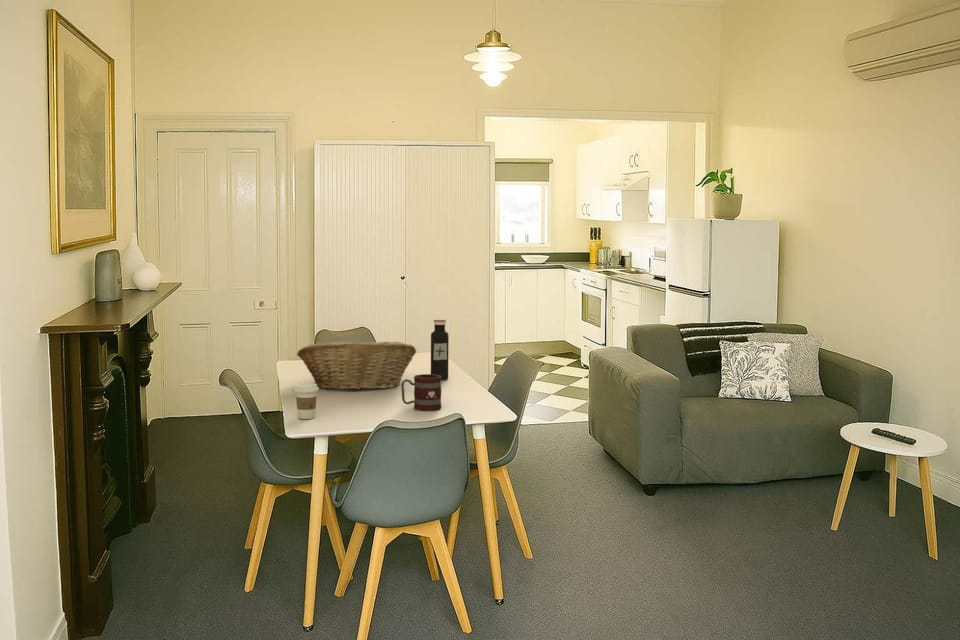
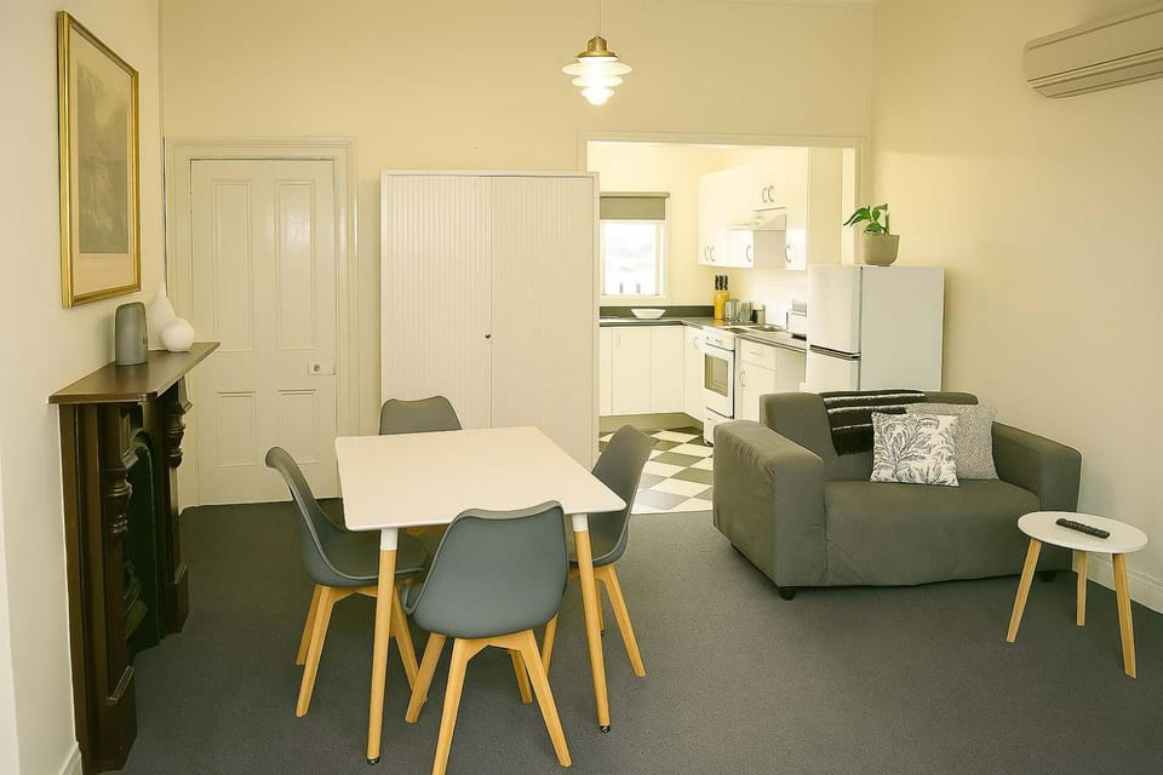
- coffee cup (306, 401)
- mug (421, 392)
- water bottle (439, 349)
- fruit basket (357, 361)
